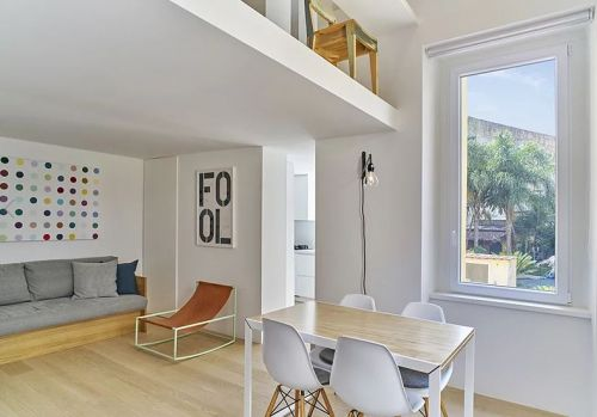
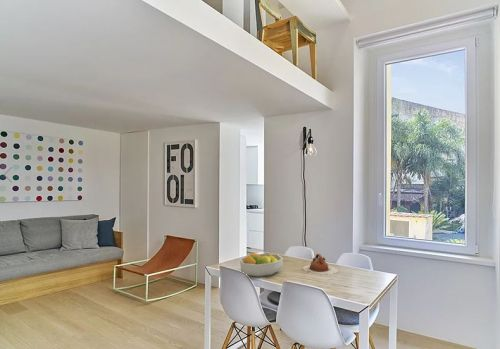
+ fruit bowl (261, 262)
+ teapot (320, 261)
